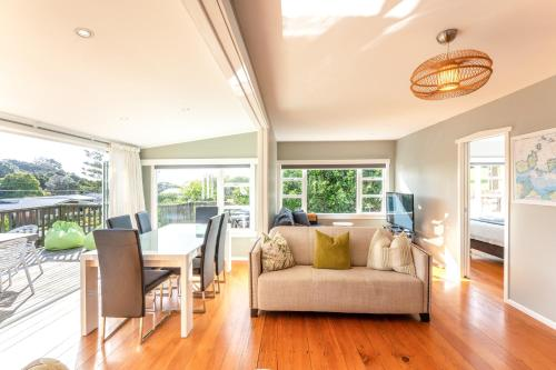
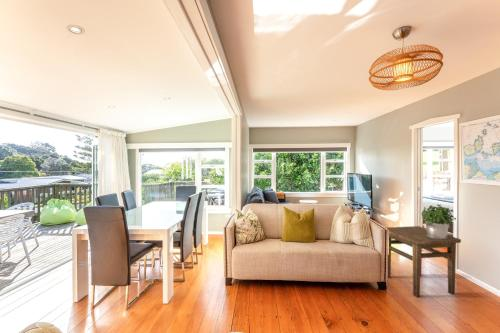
+ side table (417, 258)
+ potted plant (437, 220)
